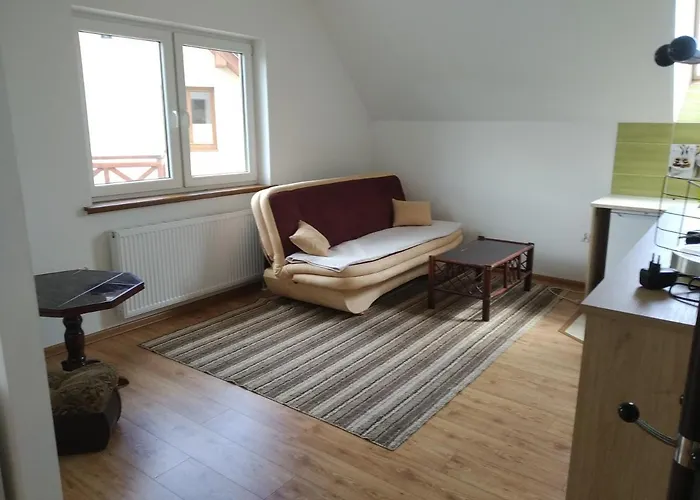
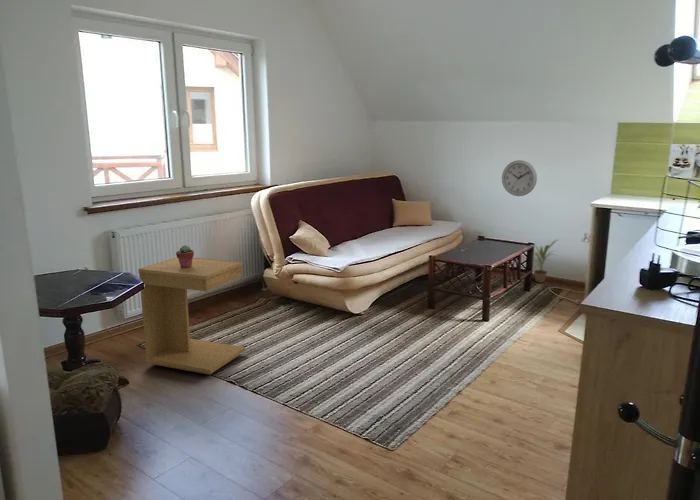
+ potted succulent (185, 255)
+ side table (188, 315)
+ wall clock (518, 178)
+ potted plant (542, 261)
